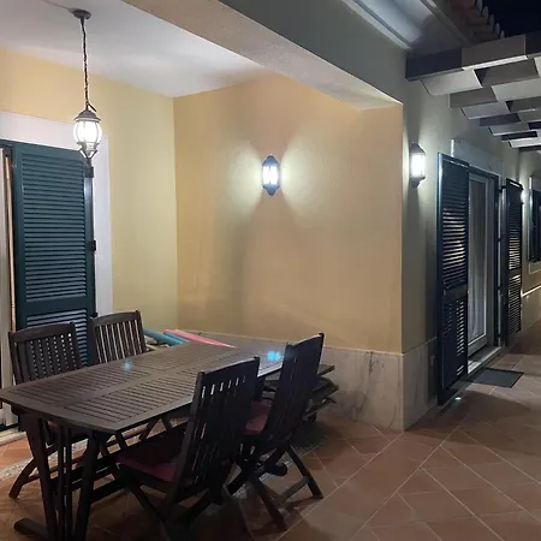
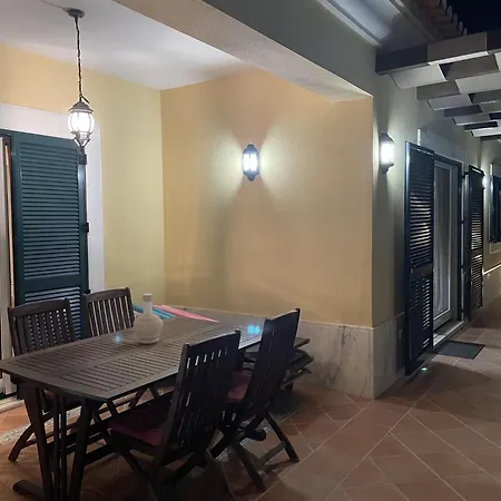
+ bottle (147, 317)
